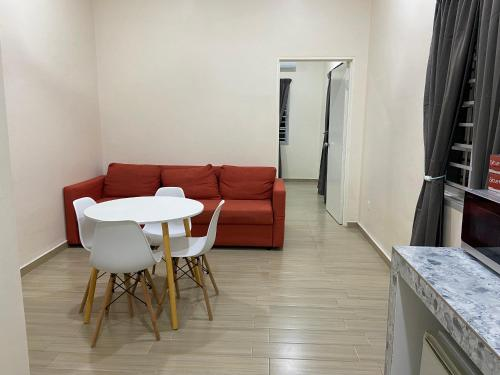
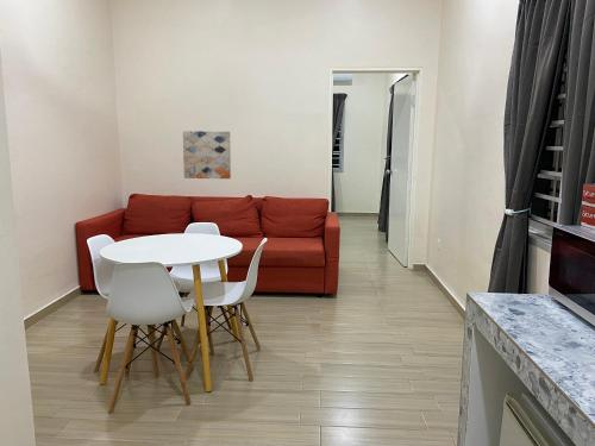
+ wall art (206, 155)
